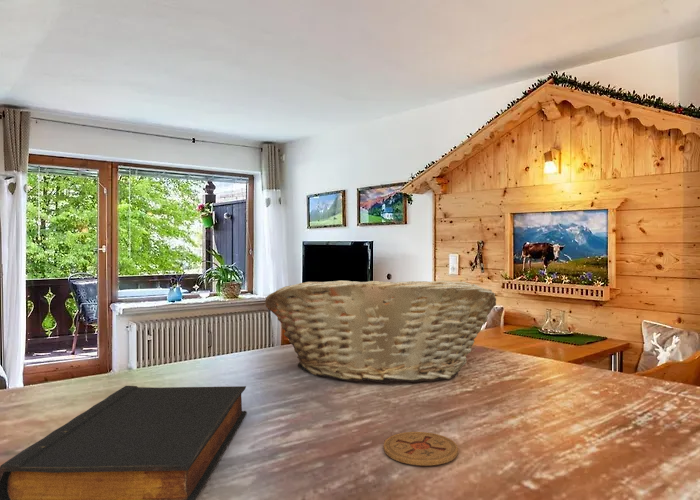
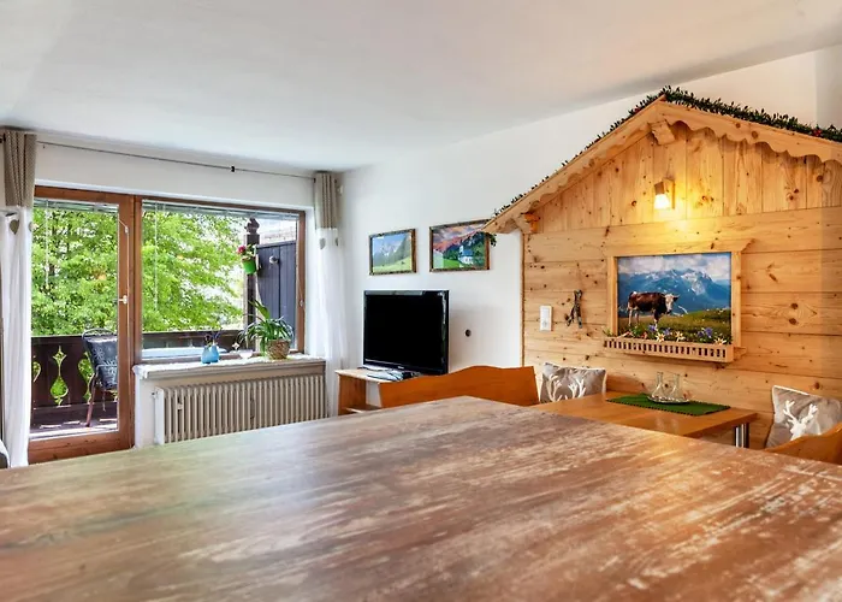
- book (148, 434)
- fruit basket (379, 322)
- coaster (420, 447)
